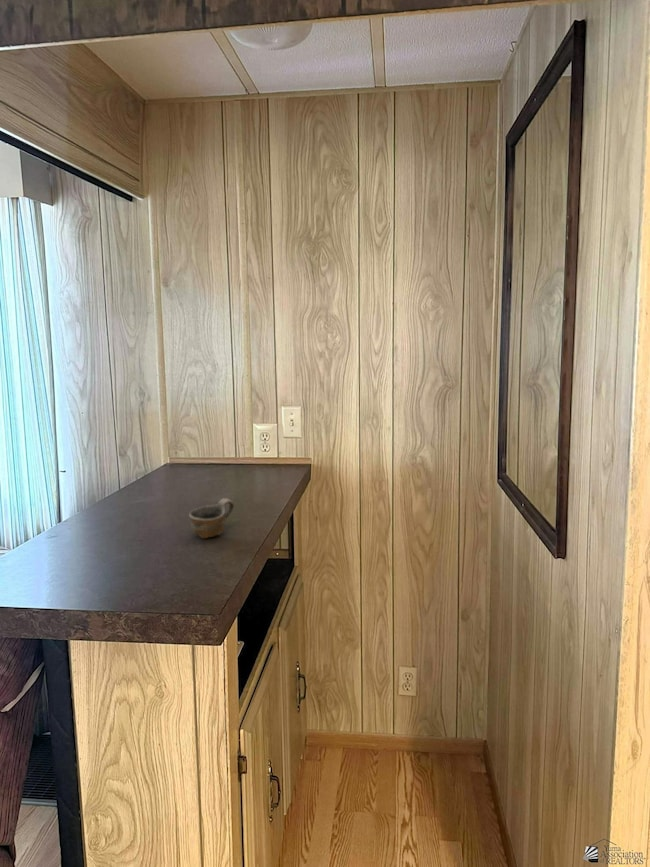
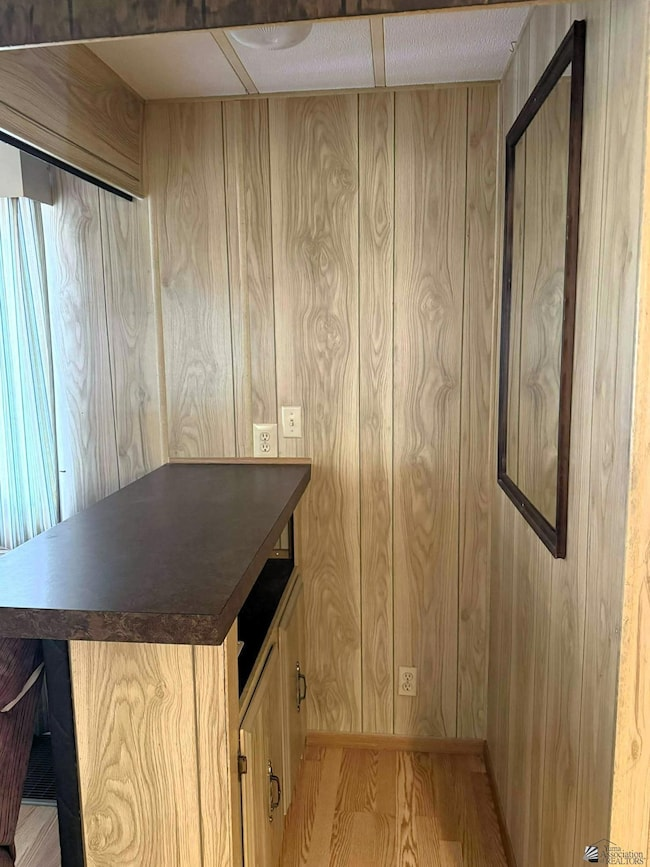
- cup (210, 518)
